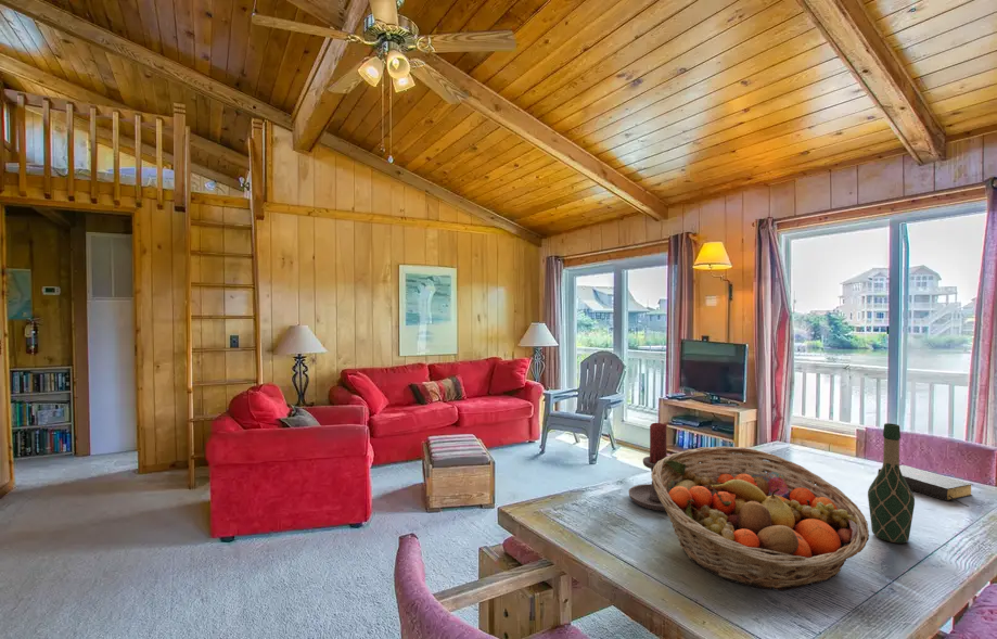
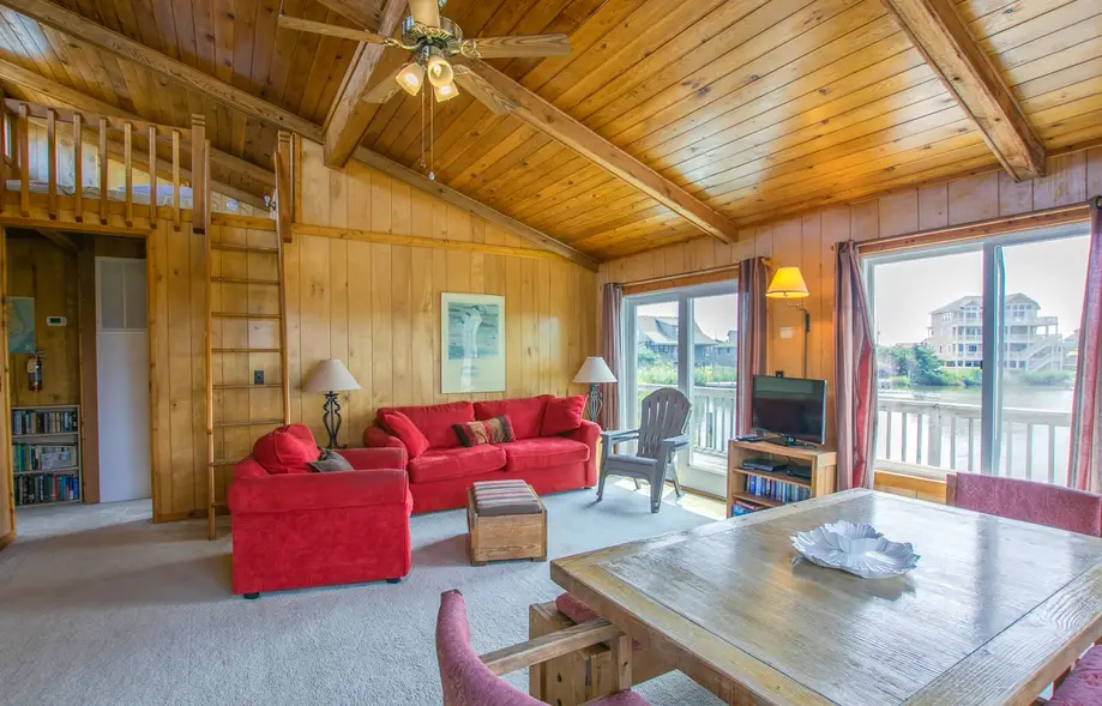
- fruit basket (752, 510)
- bible (931, 484)
- candle holder (663, 458)
- wine bottle (891, 481)
